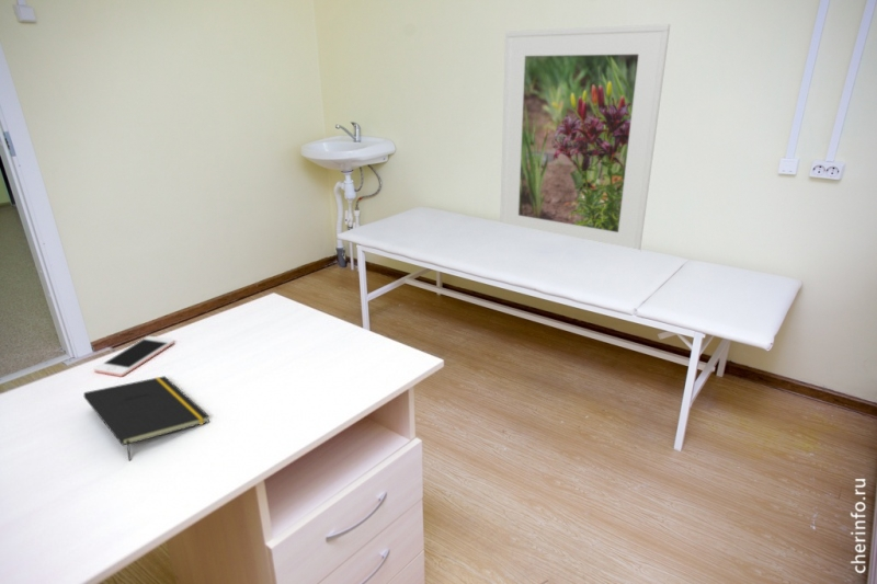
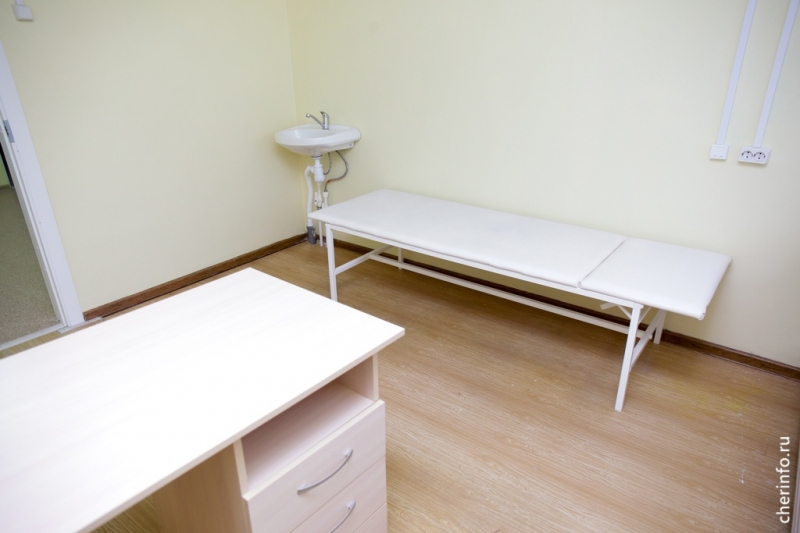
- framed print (571, 144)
- notepad (146, 406)
- cell phone (136, 355)
